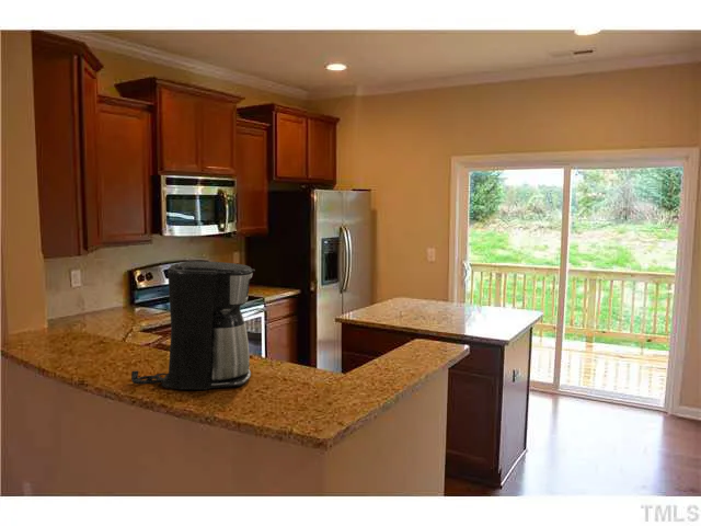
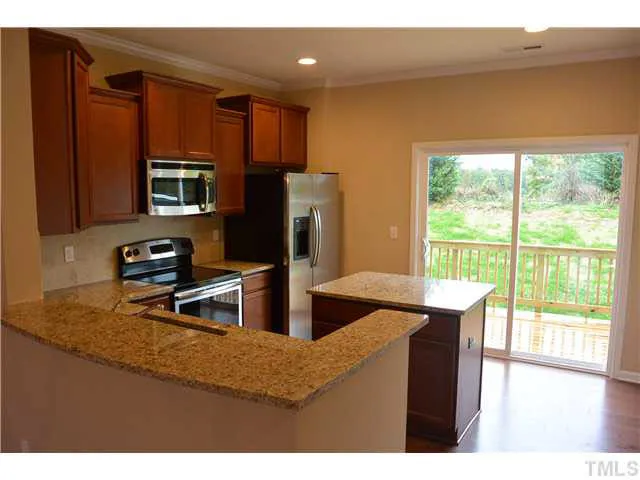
- coffee maker (197, 320)
